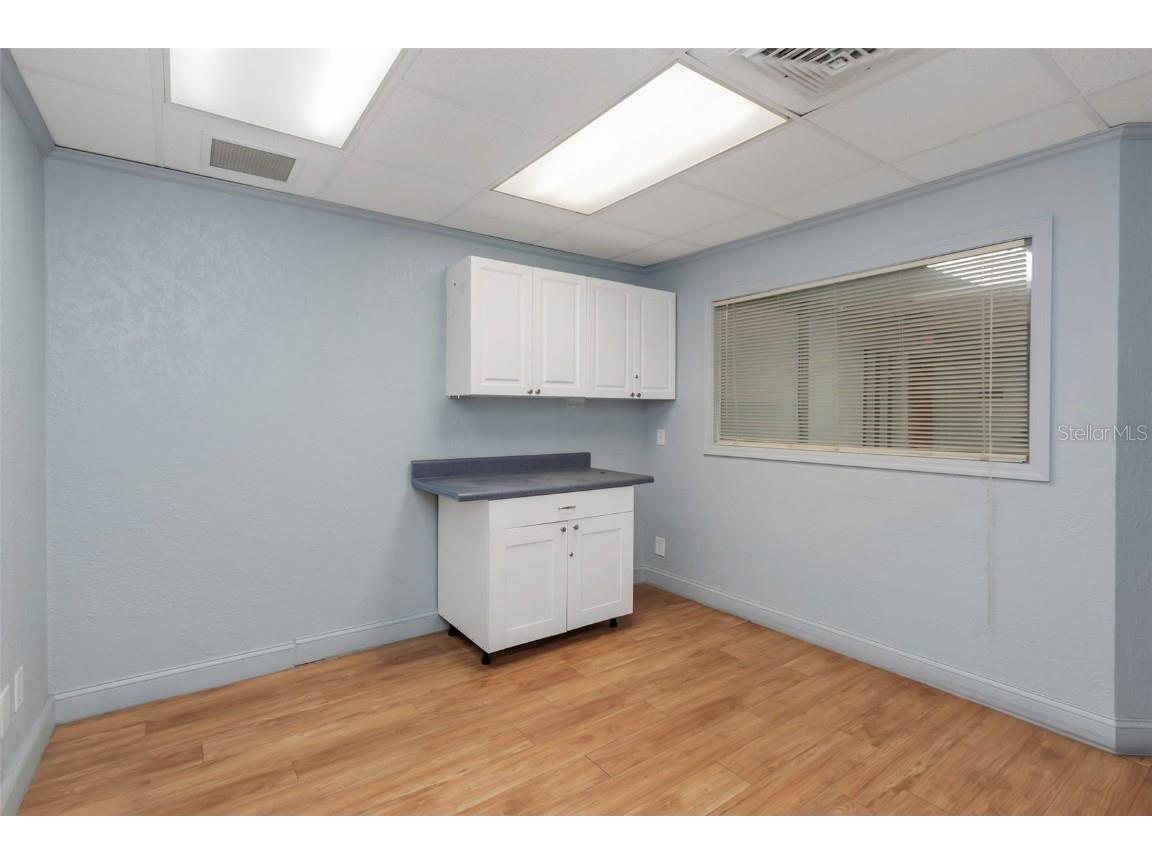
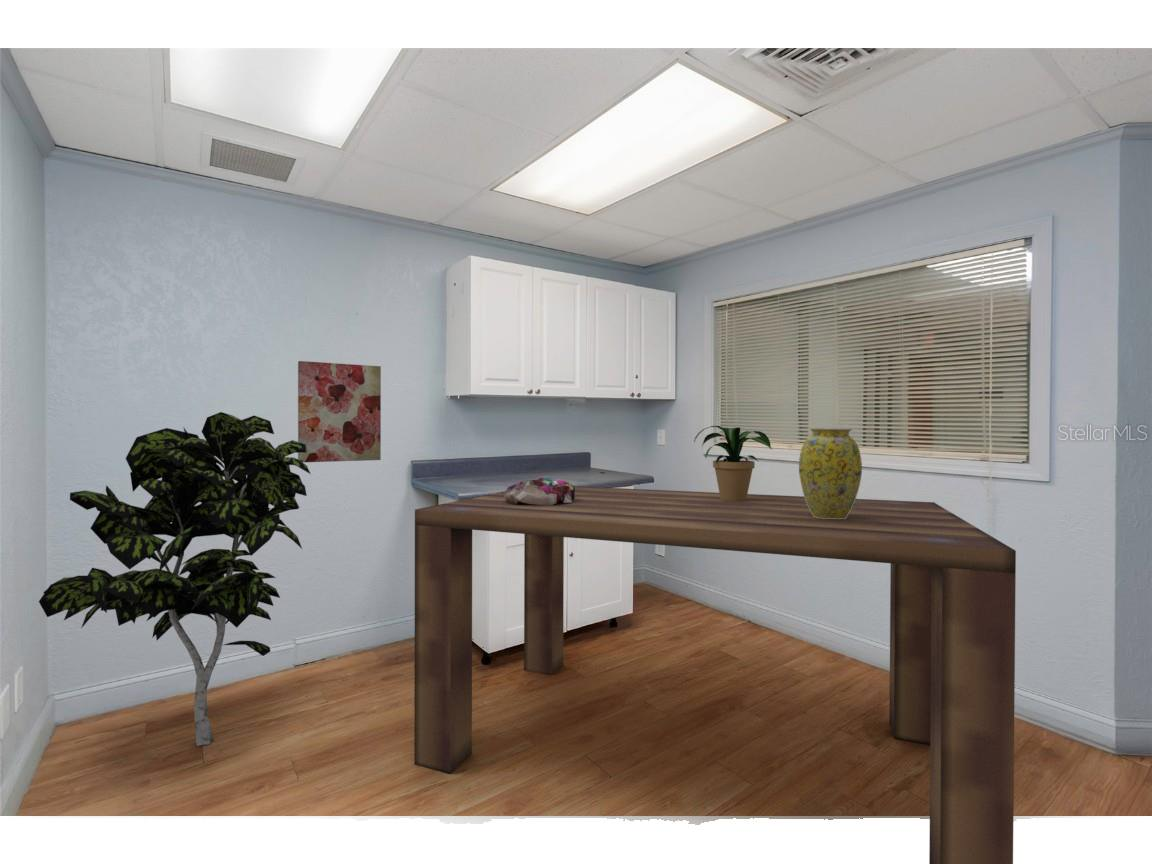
+ dining table (693, 547)
+ potted plant (732, 462)
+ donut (540, 489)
+ indoor plant (192, 574)
+ vase (829, 472)
+ wall art (340, 412)
